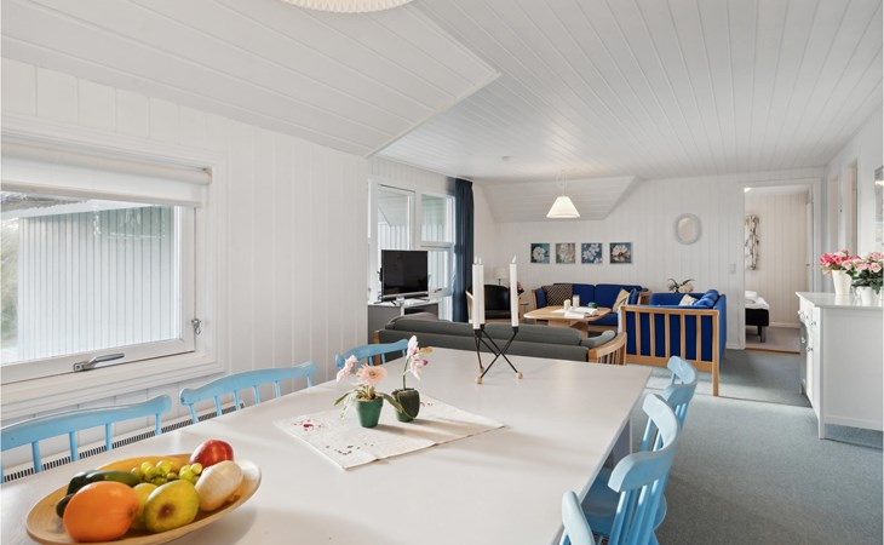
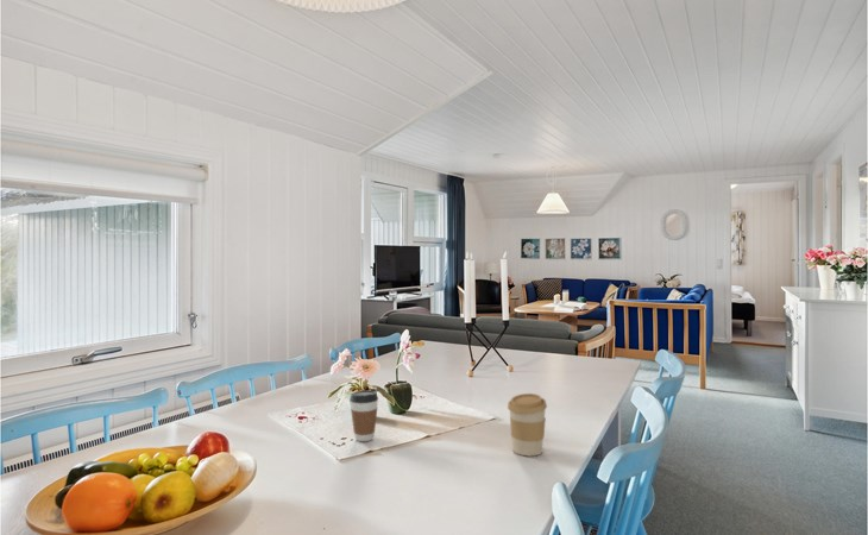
+ coffee cup (364, 415)
+ coffee cup (527, 423)
